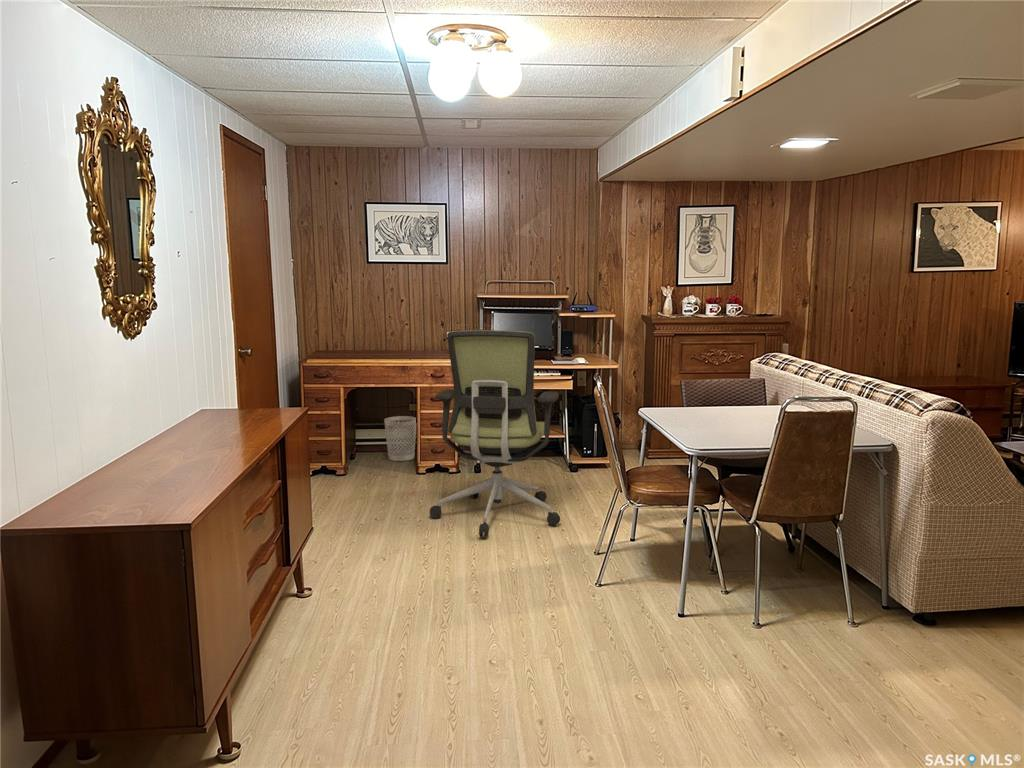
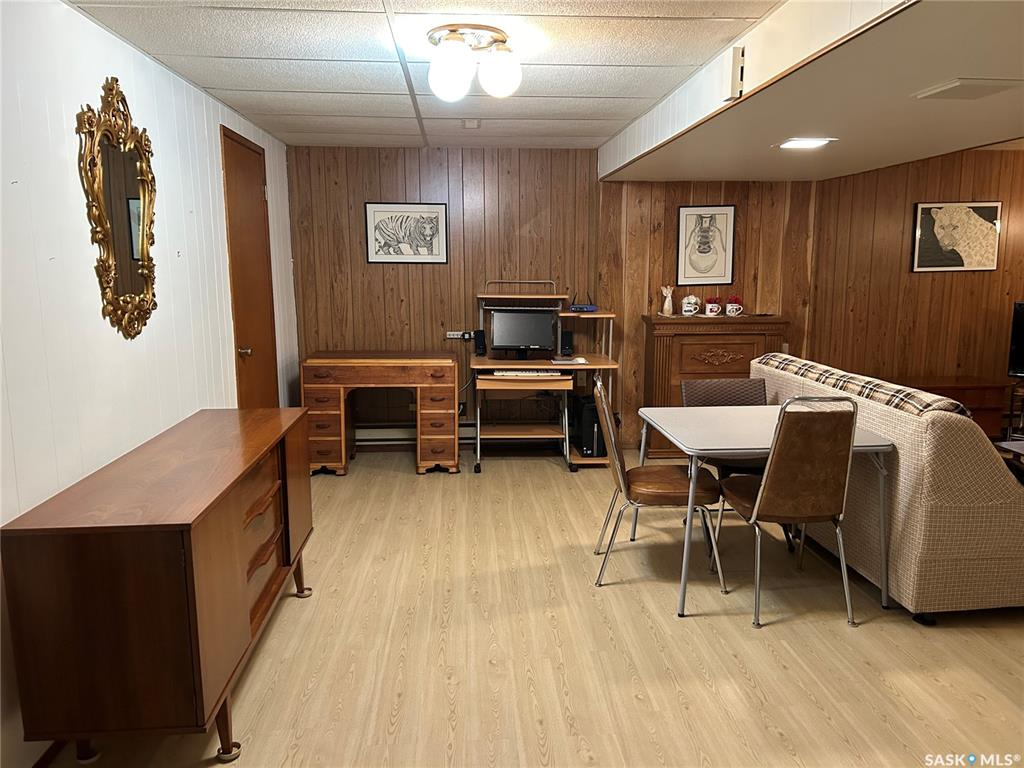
- wastebasket (401, 438)
- office chair (495, 424)
